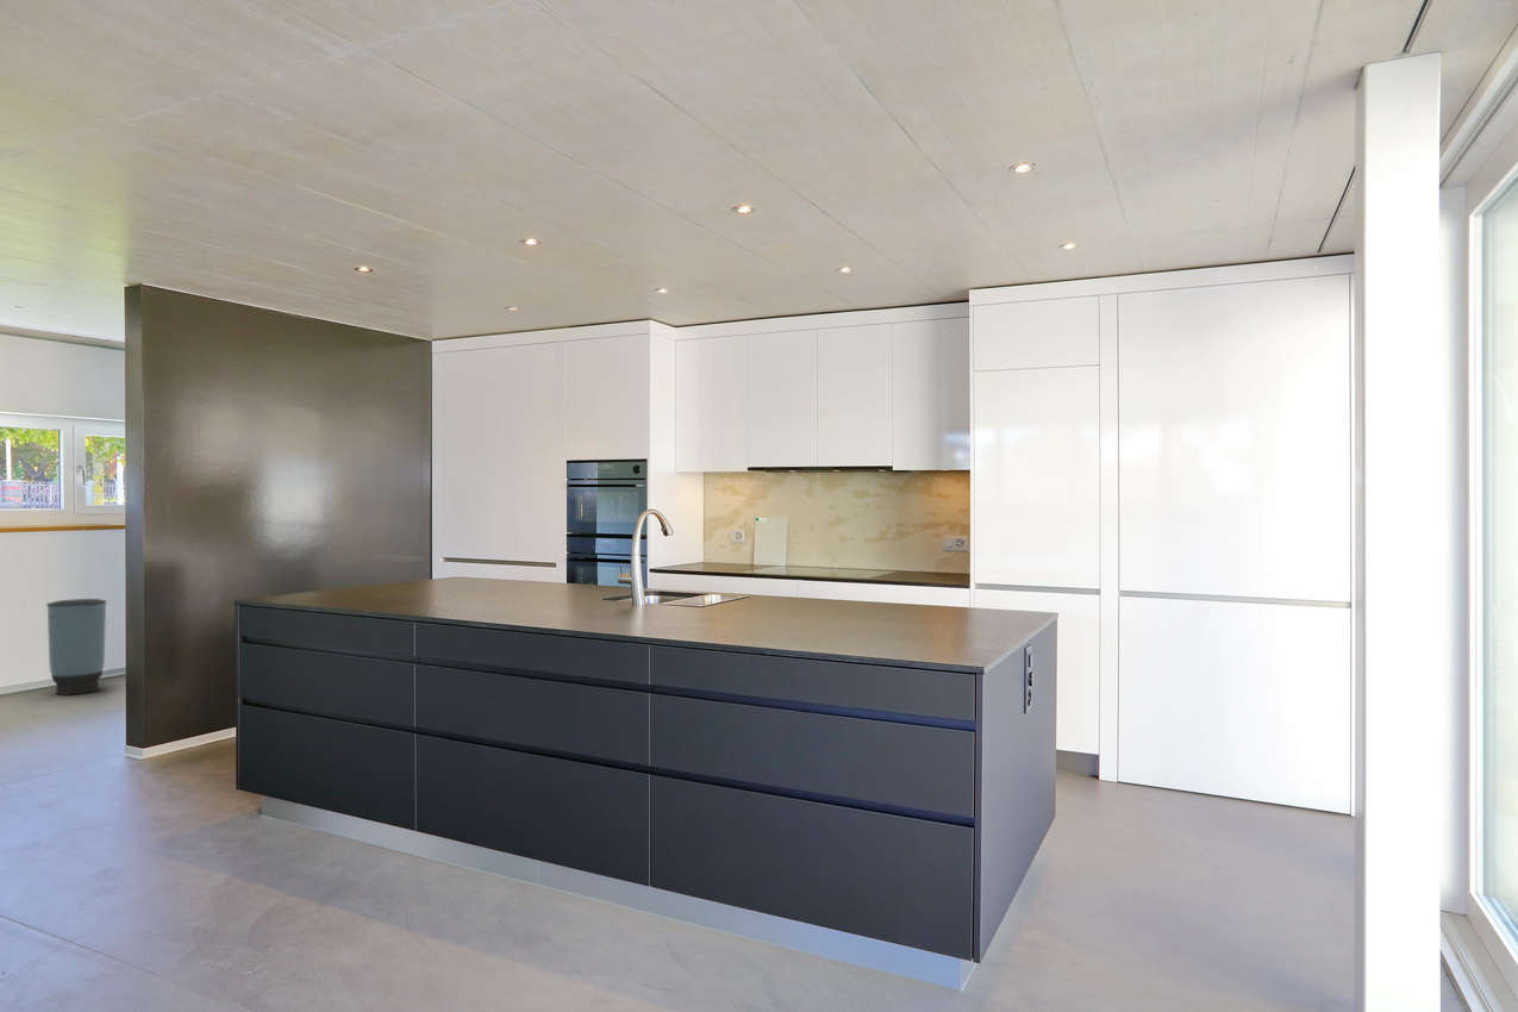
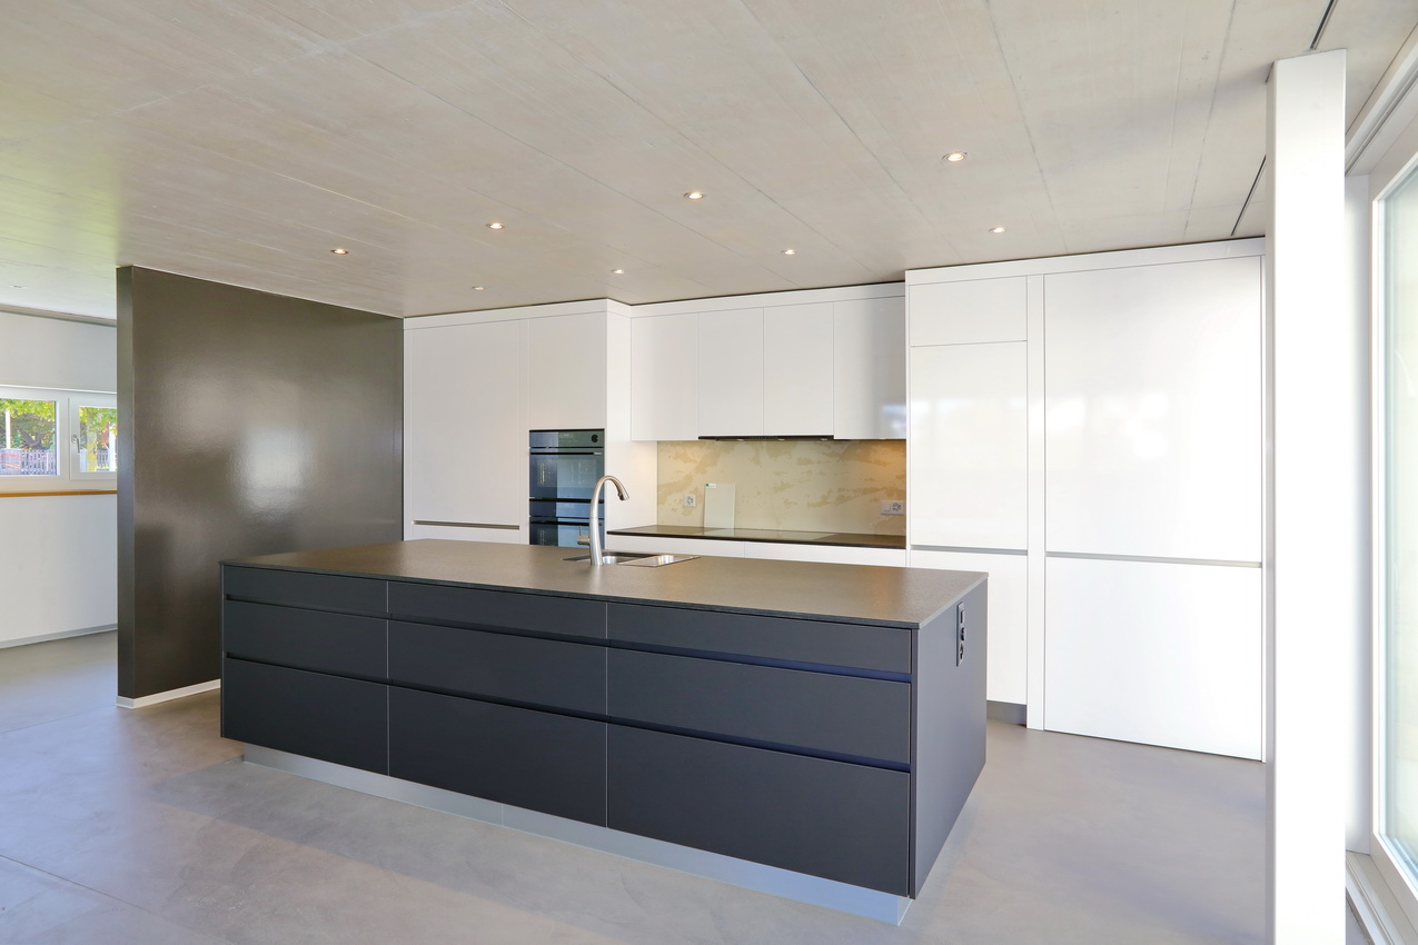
- trash can (74, 645)
